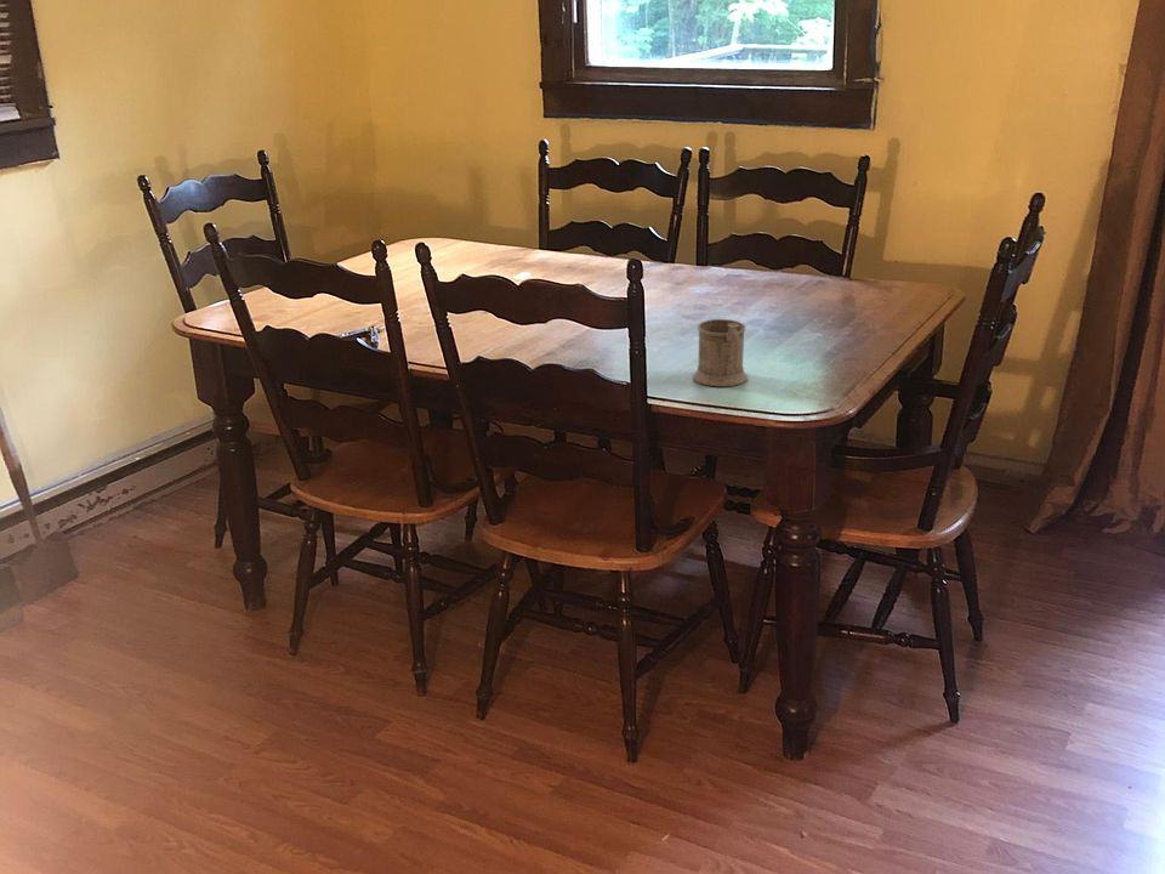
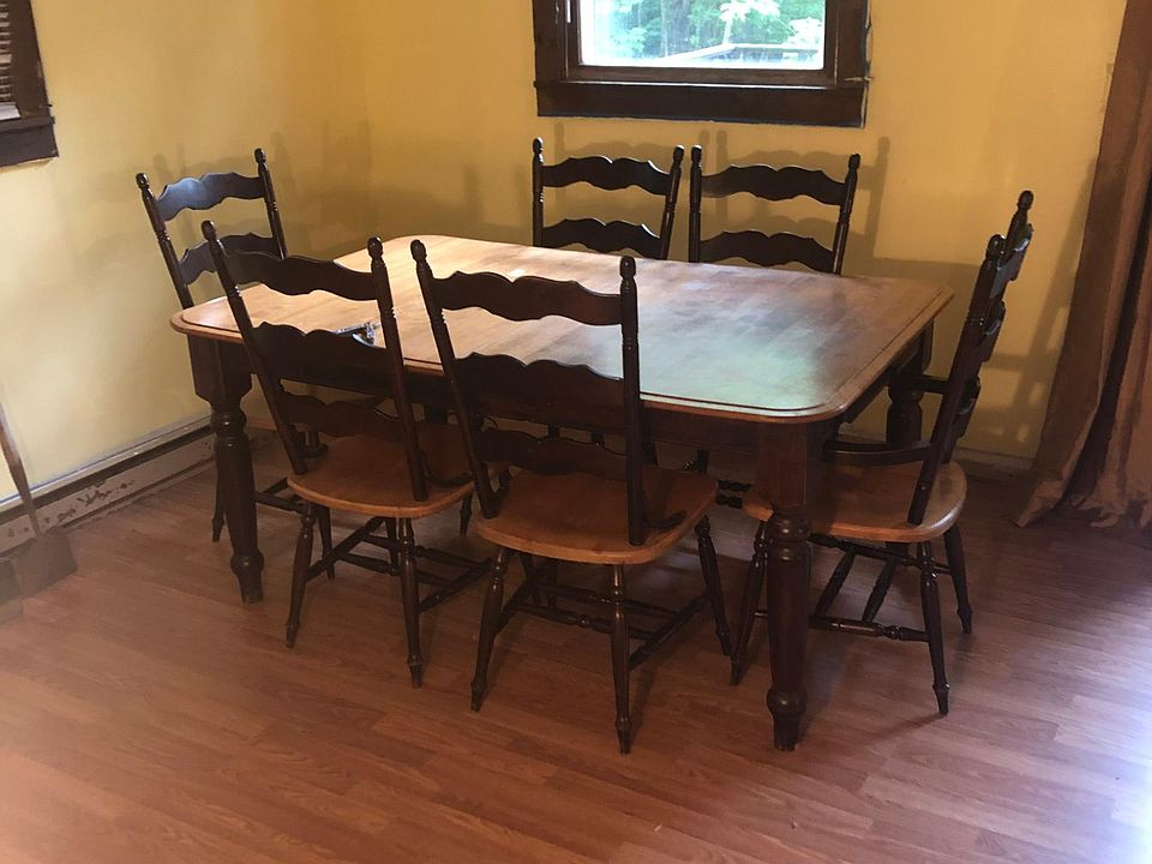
- mug (724, 350)
